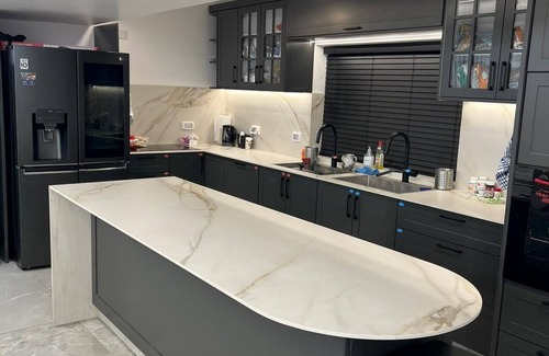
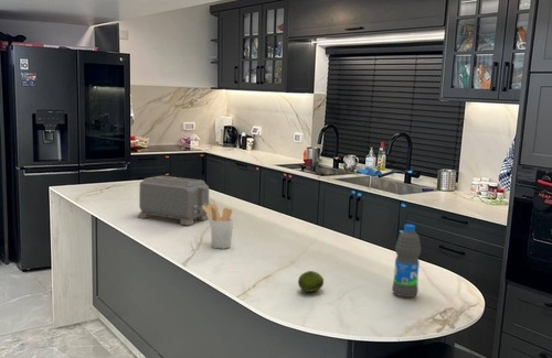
+ toaster (176, 198)
+ water bottle (406, 260)
+ utensil holder (217, 225)
+ fruit (309, 281)
